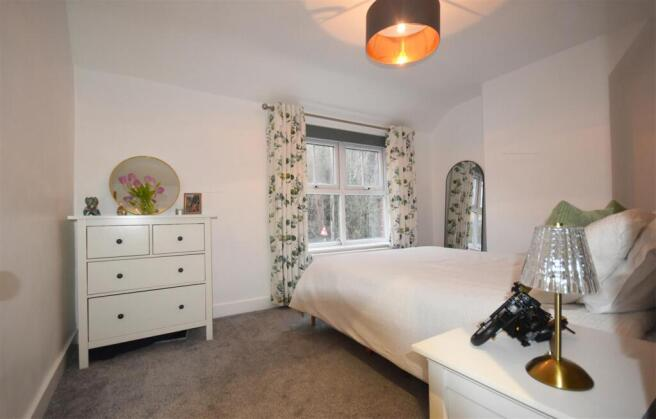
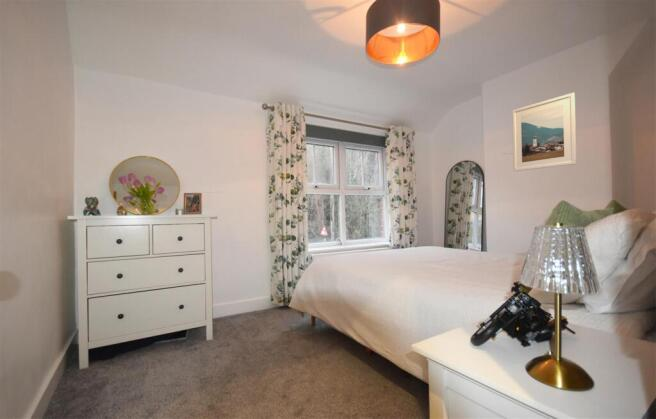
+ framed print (541, 135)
